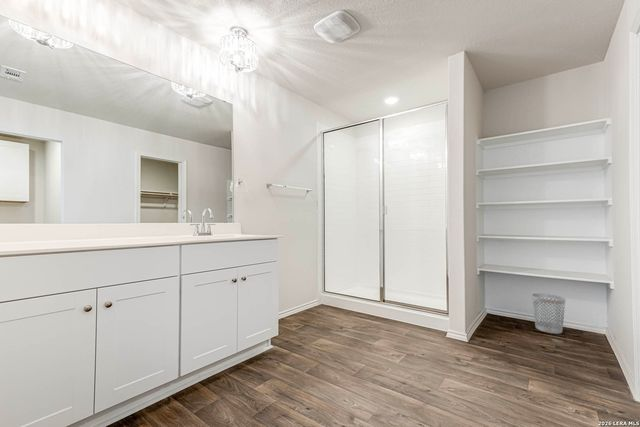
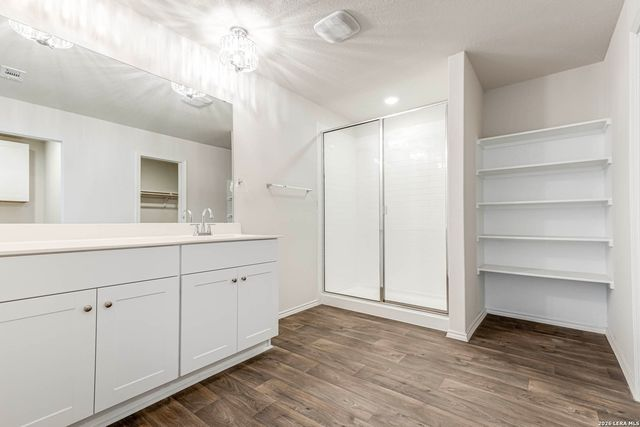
- wastebasket (548, 313)
